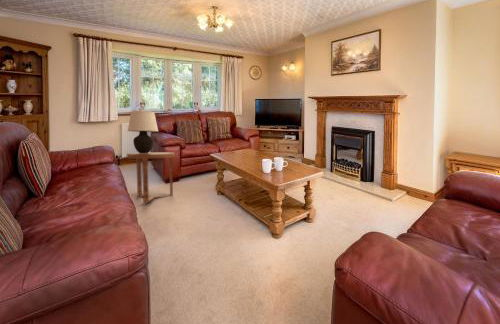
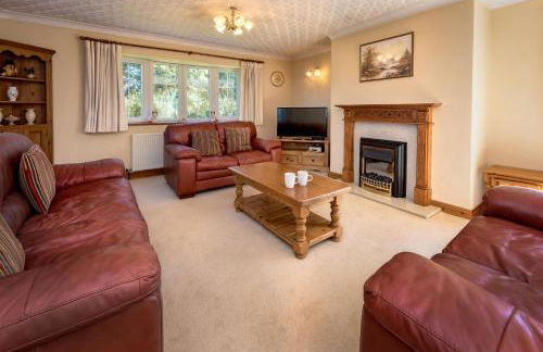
- table lamp (143, 132)
- side table (147, 175)
